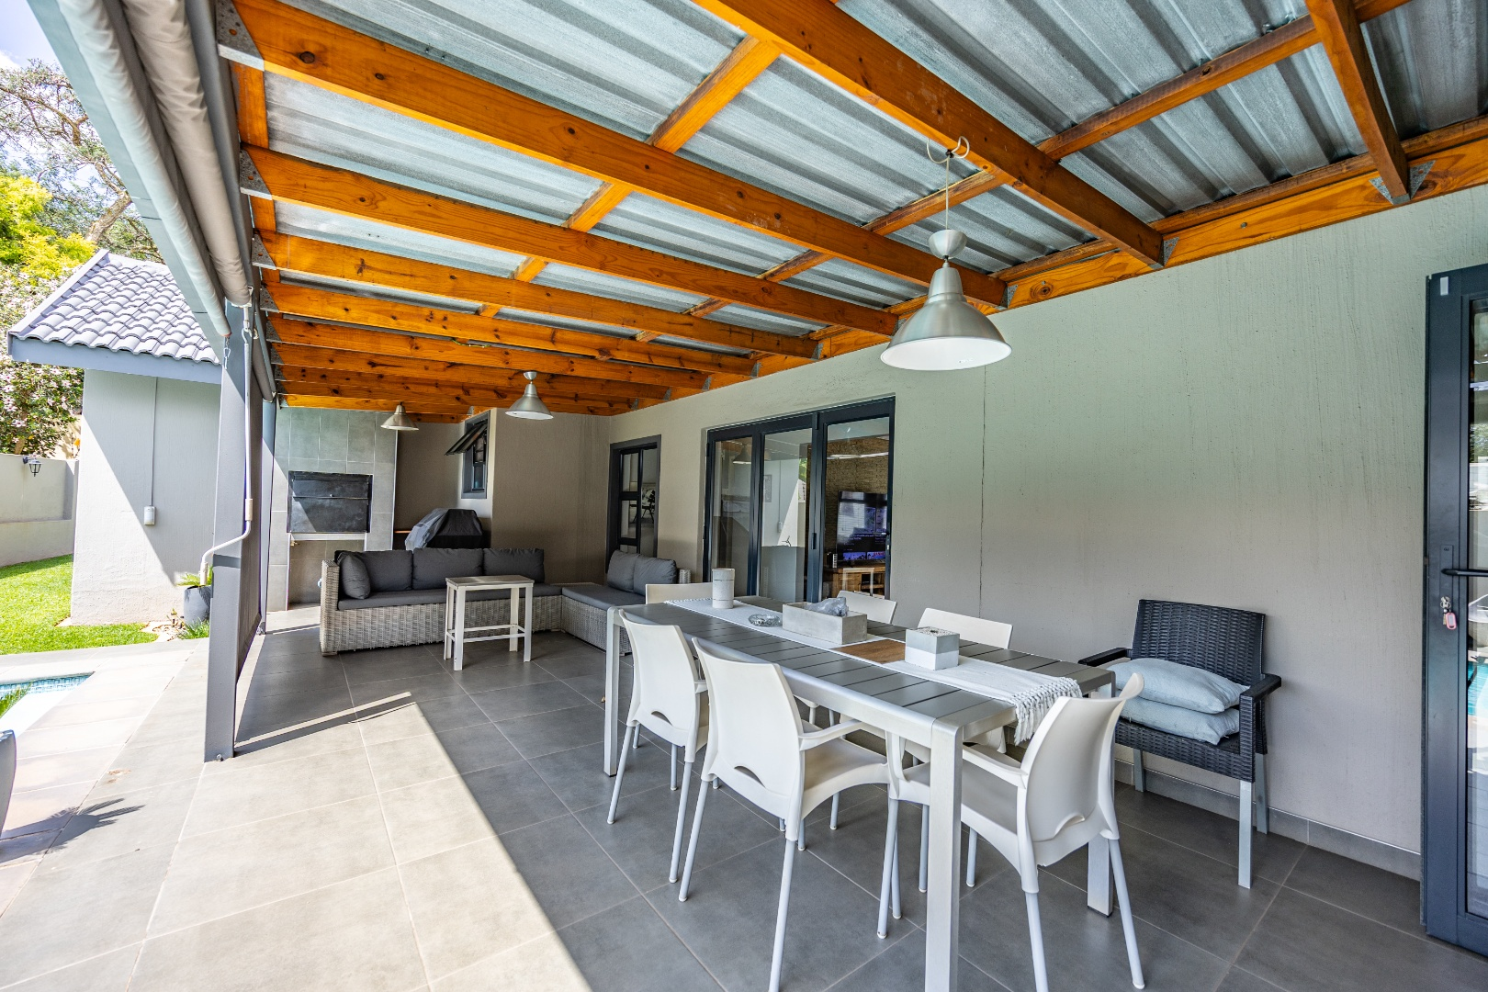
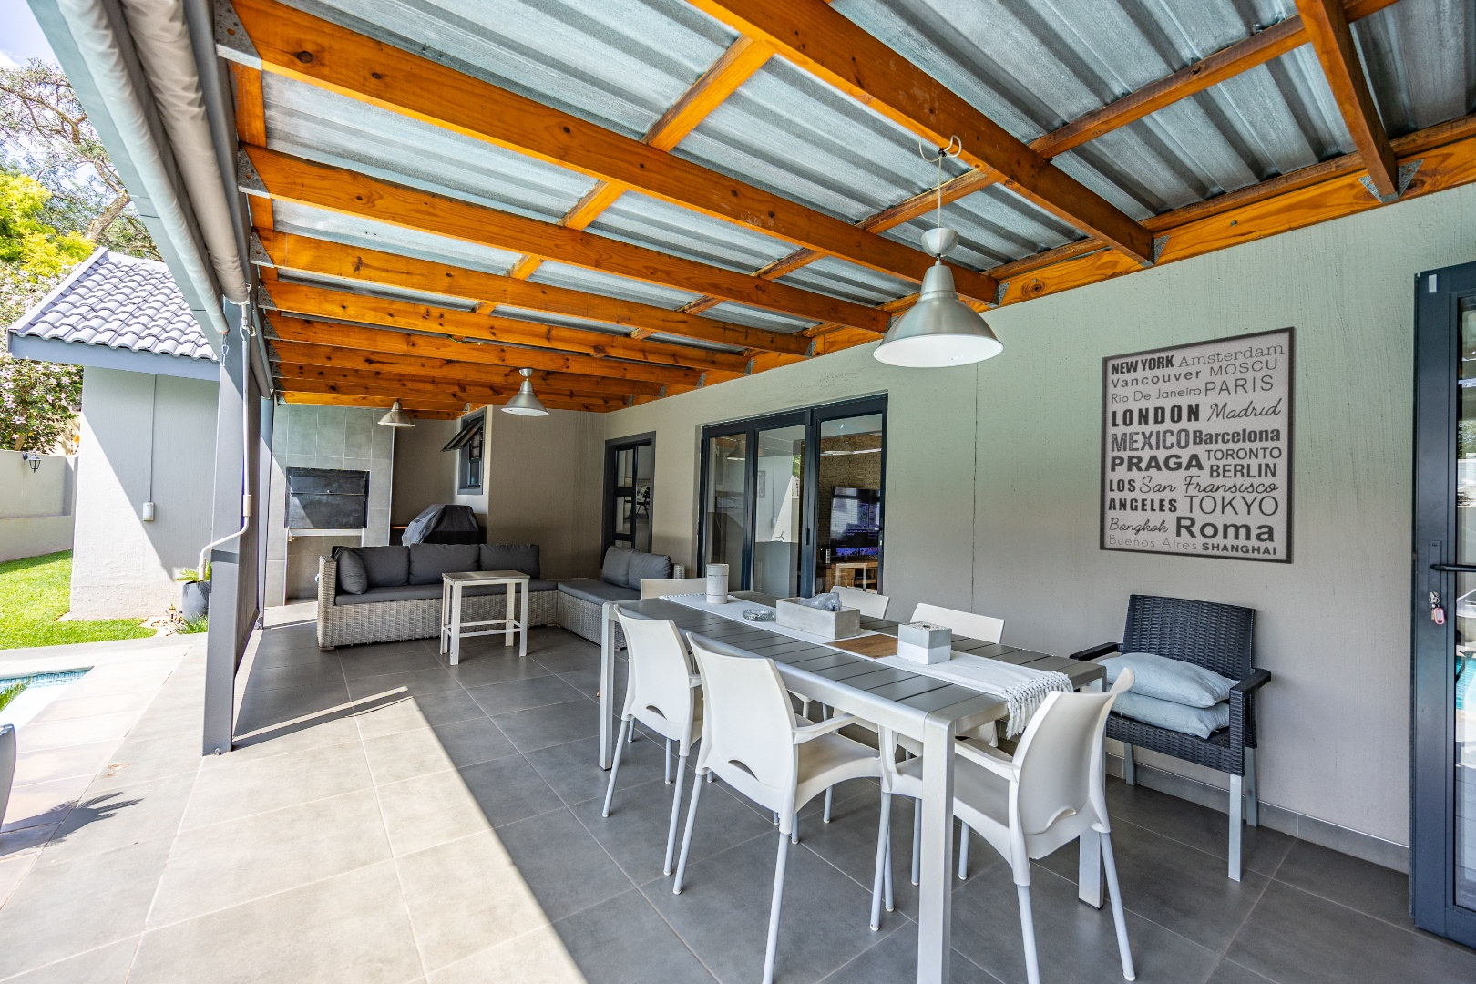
+ wall art (1188, 449)
